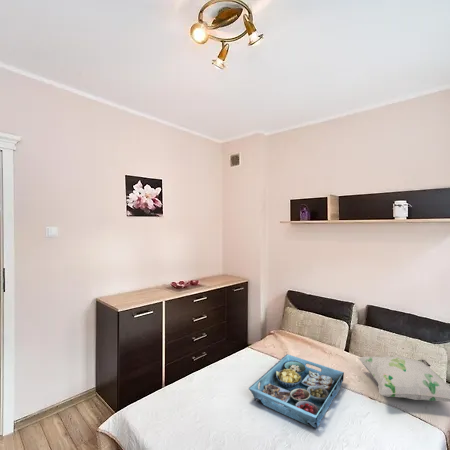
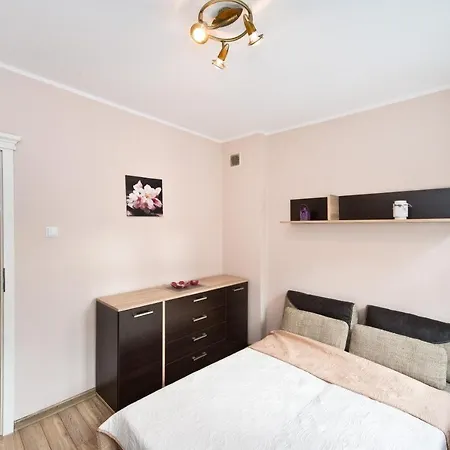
- serving tray (298, 385)
- decorative pillow (405, 376)
